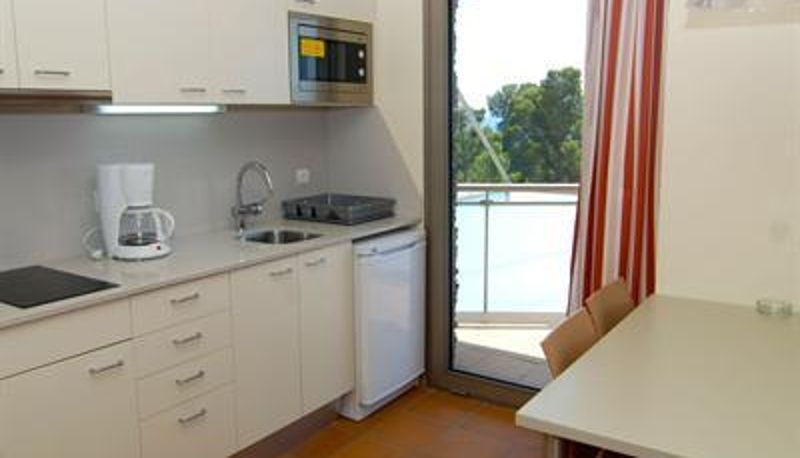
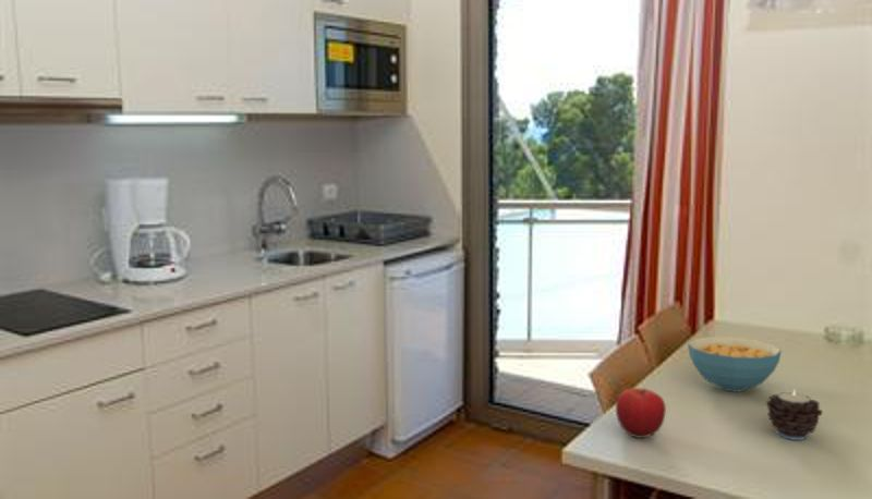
+ fruit (640, 411)
+ cereal bowl (732, 367)
+ candle (792, 412)
